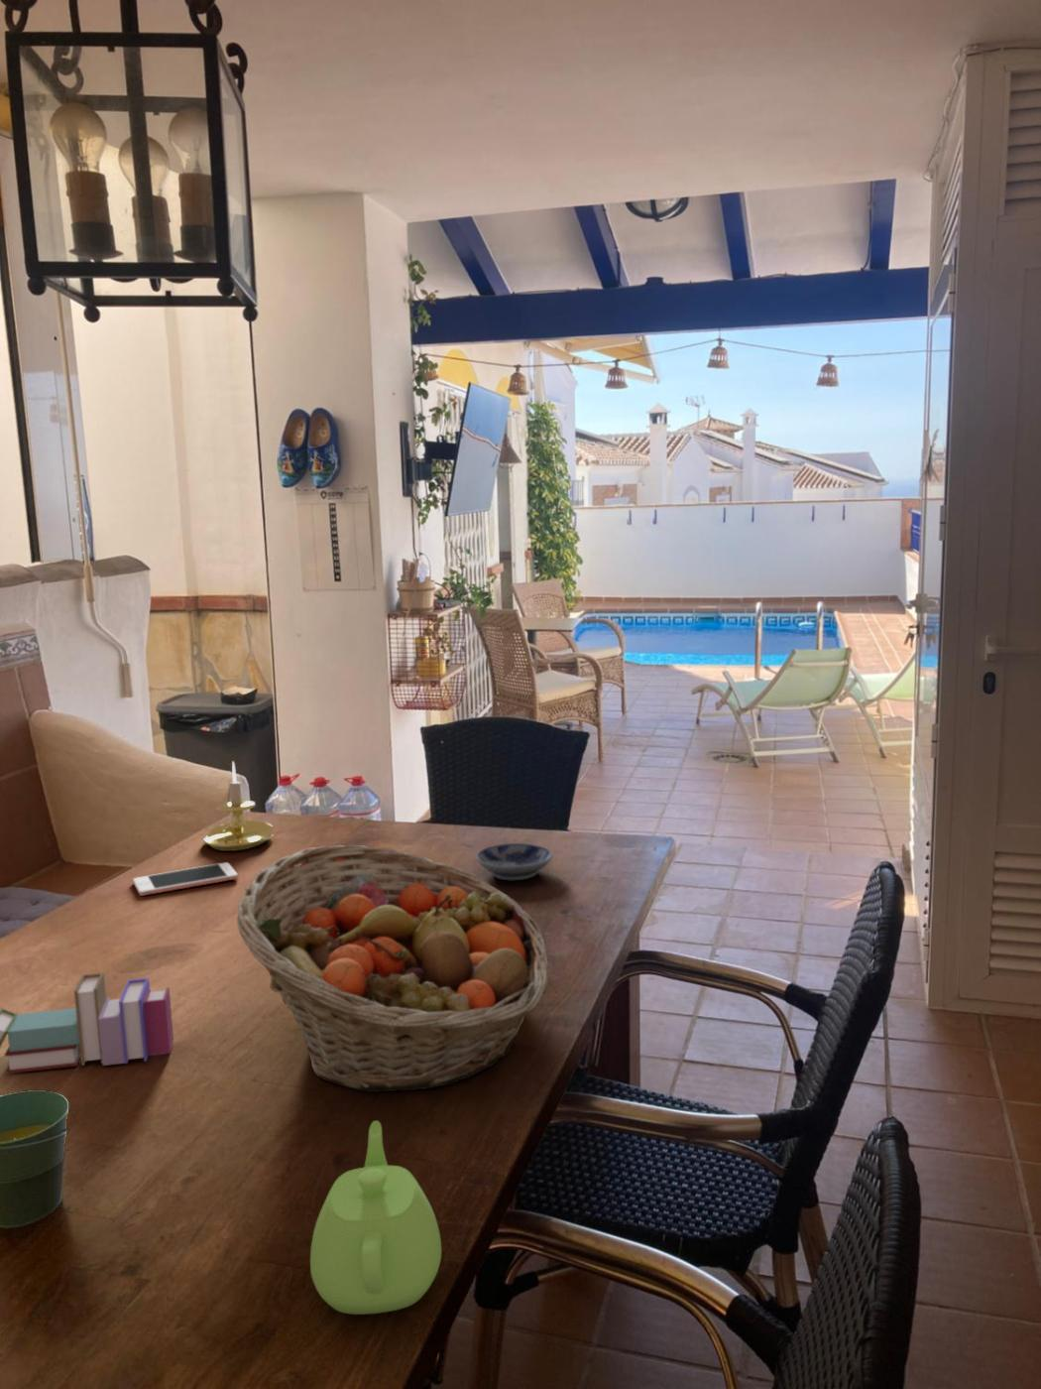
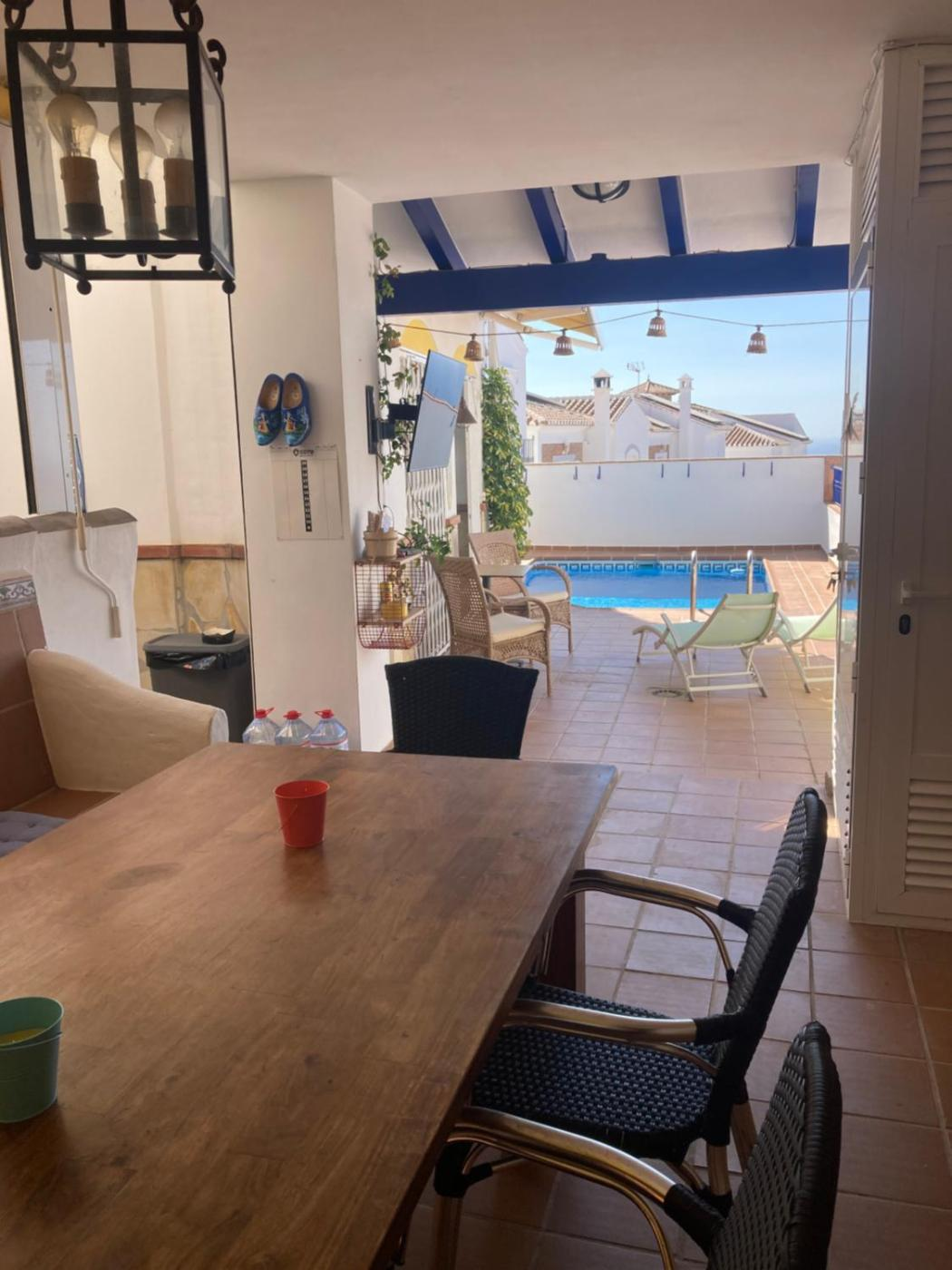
- teapot (375, 1224)
- cell phone (186, 878)
- fruit basket (399, 952)
- bowl (515, 863)
- book (70, 1020)
- candle holder (234, 803)
